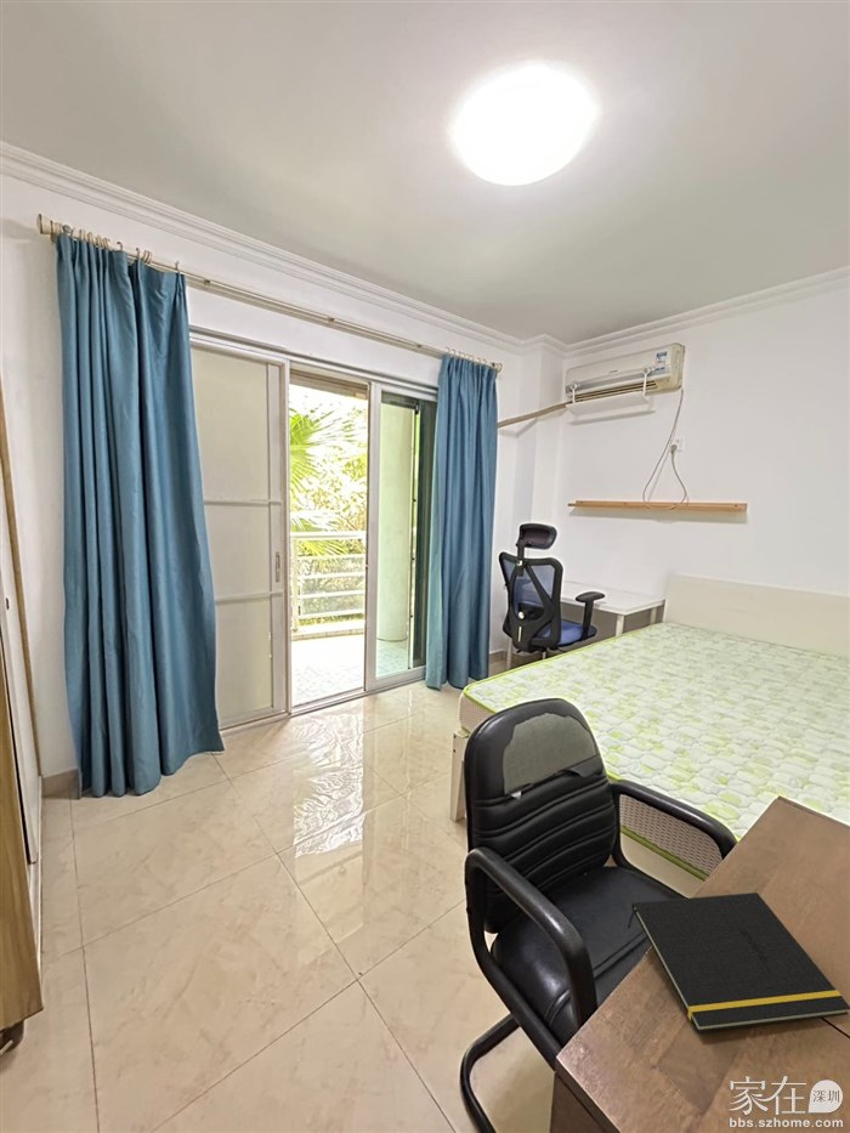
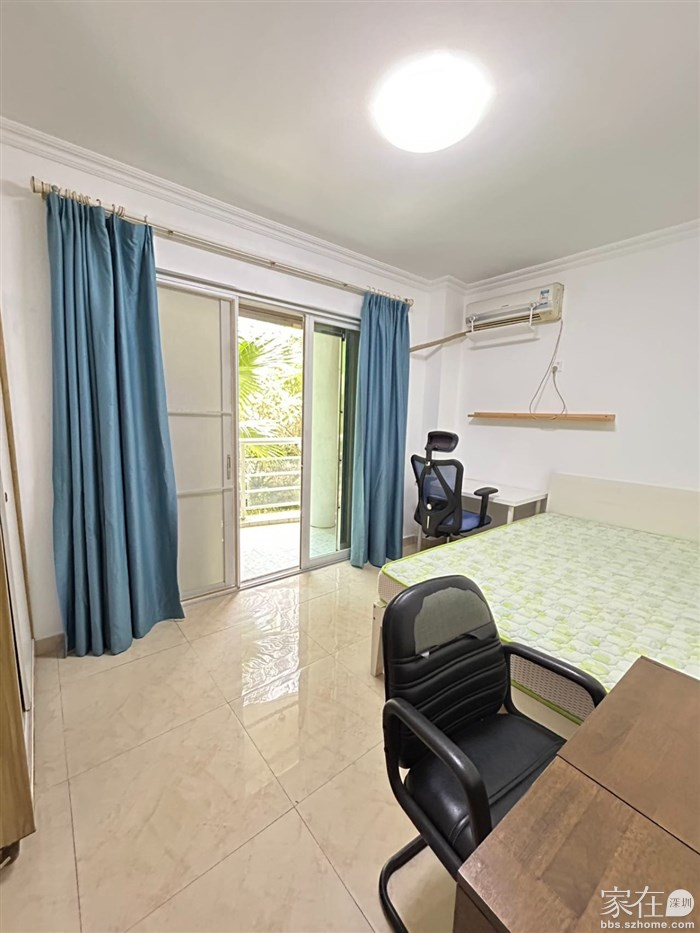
- notepad (730, 953)
